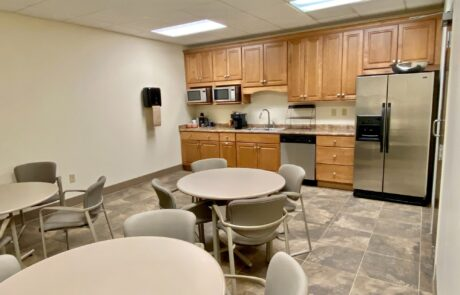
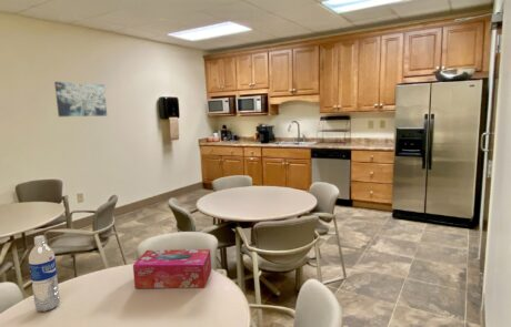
+ tissue box (173, 267)
+ water bottle (43, 272)
+ wall art (82, 100)
